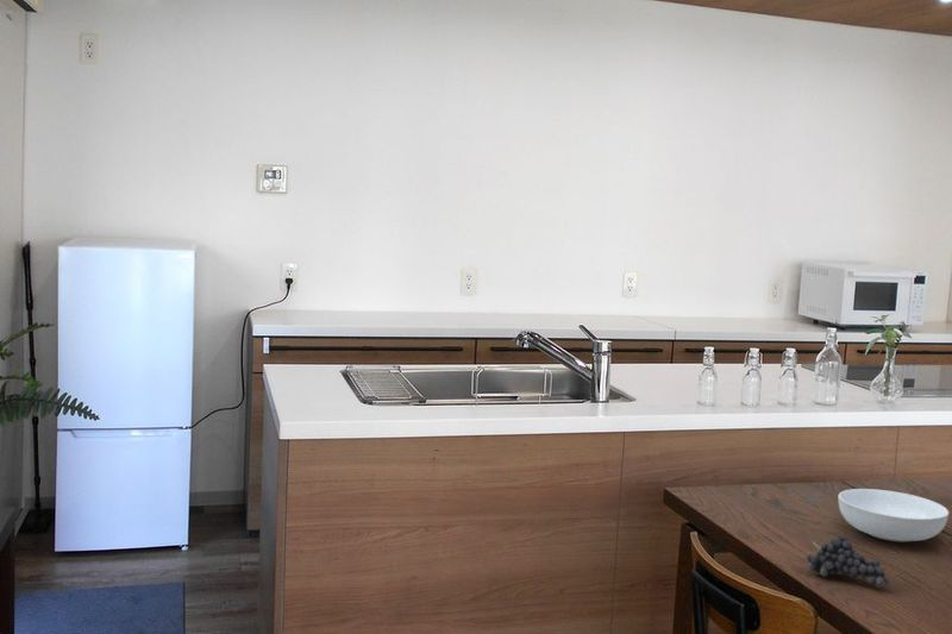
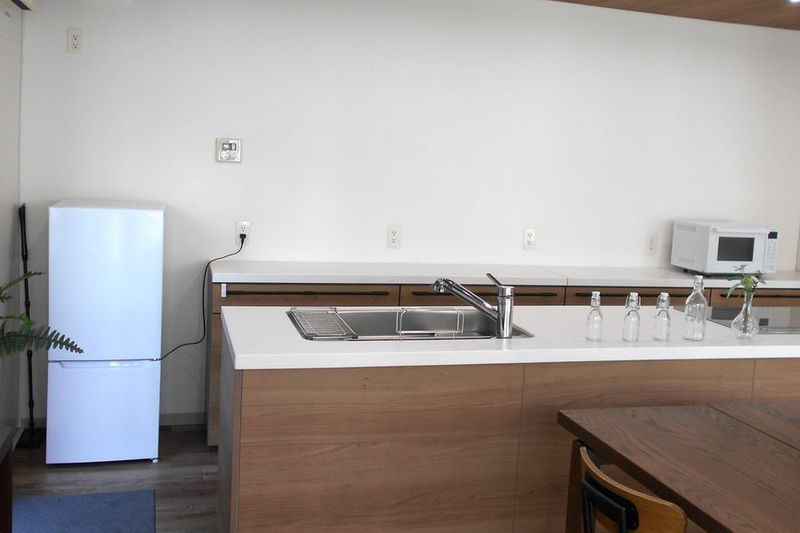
- fruit (848, 557)
- serving bowl (890, 519)
